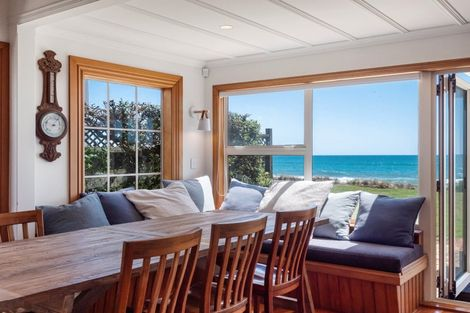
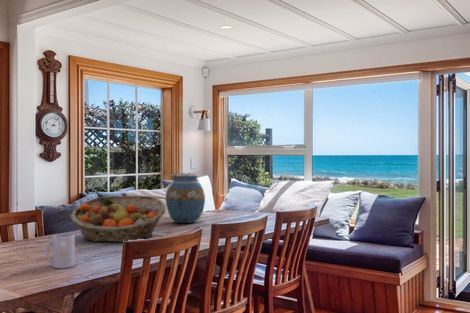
+ fruit basket (119, 217)
+ mug (60, 250)
+ vase (185, 197)
